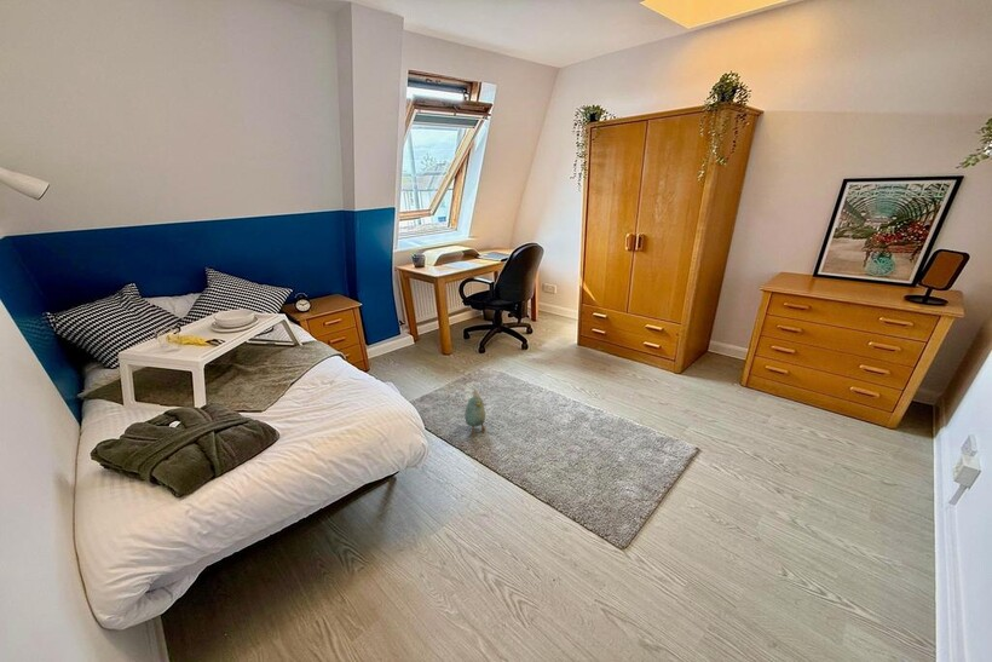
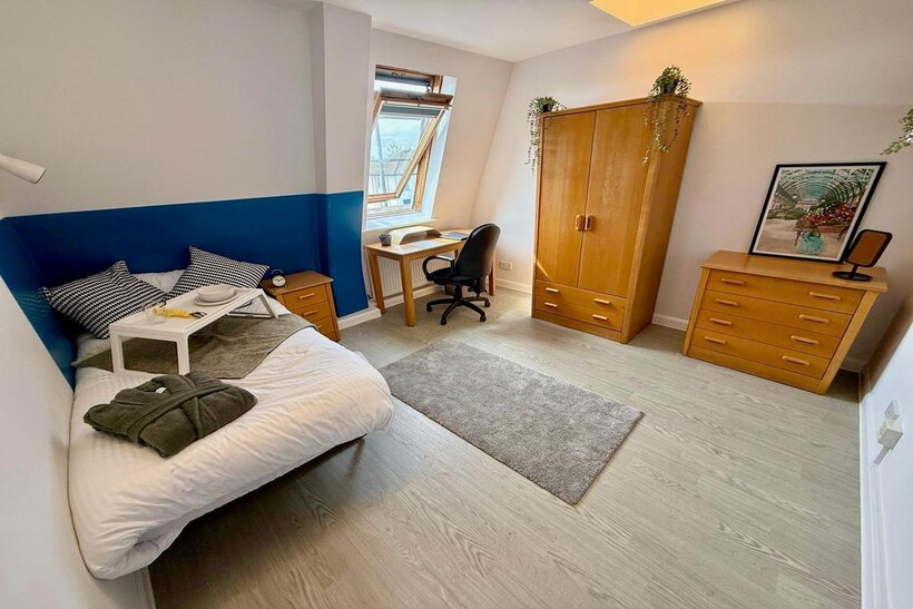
- plush toy (475, 408)
